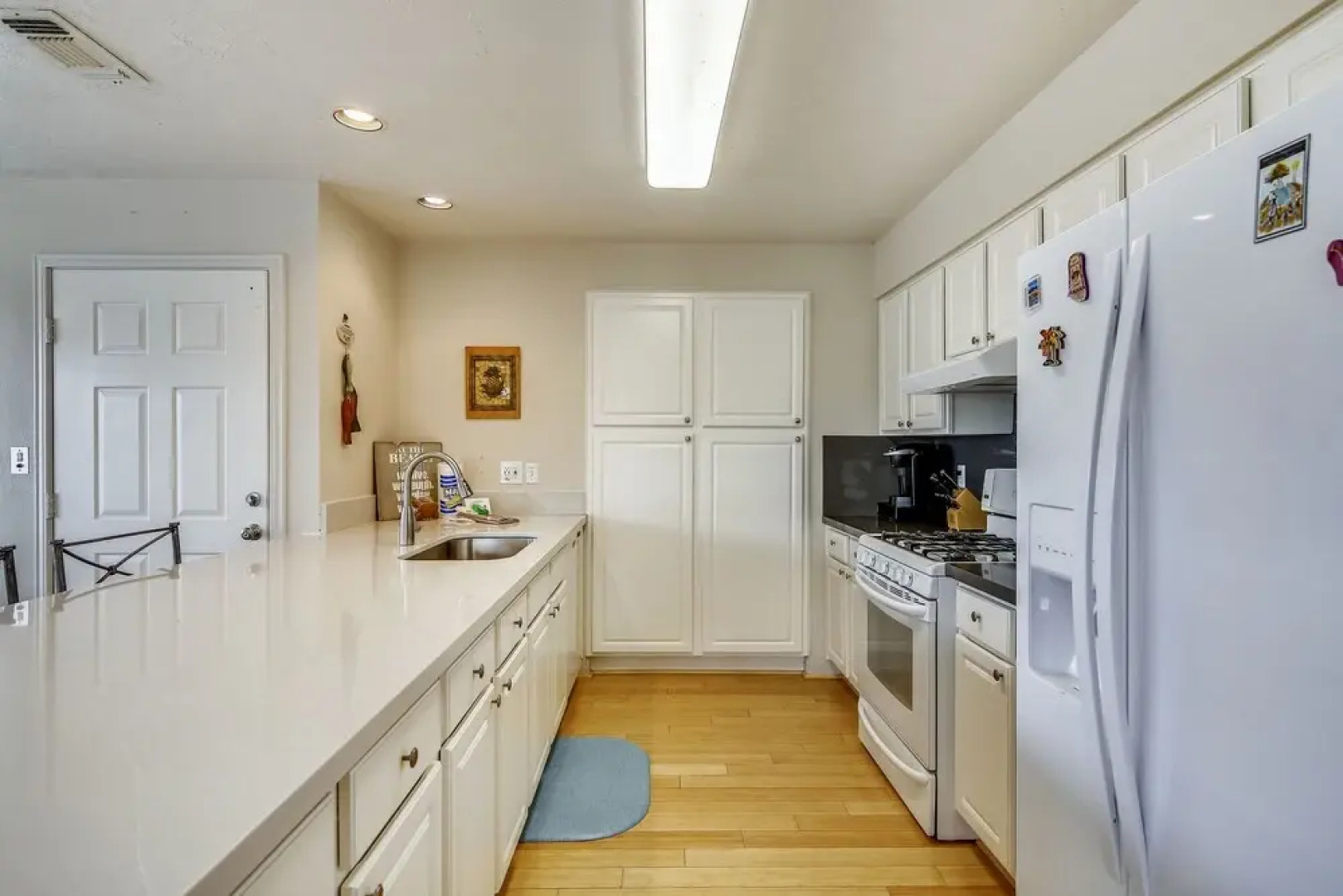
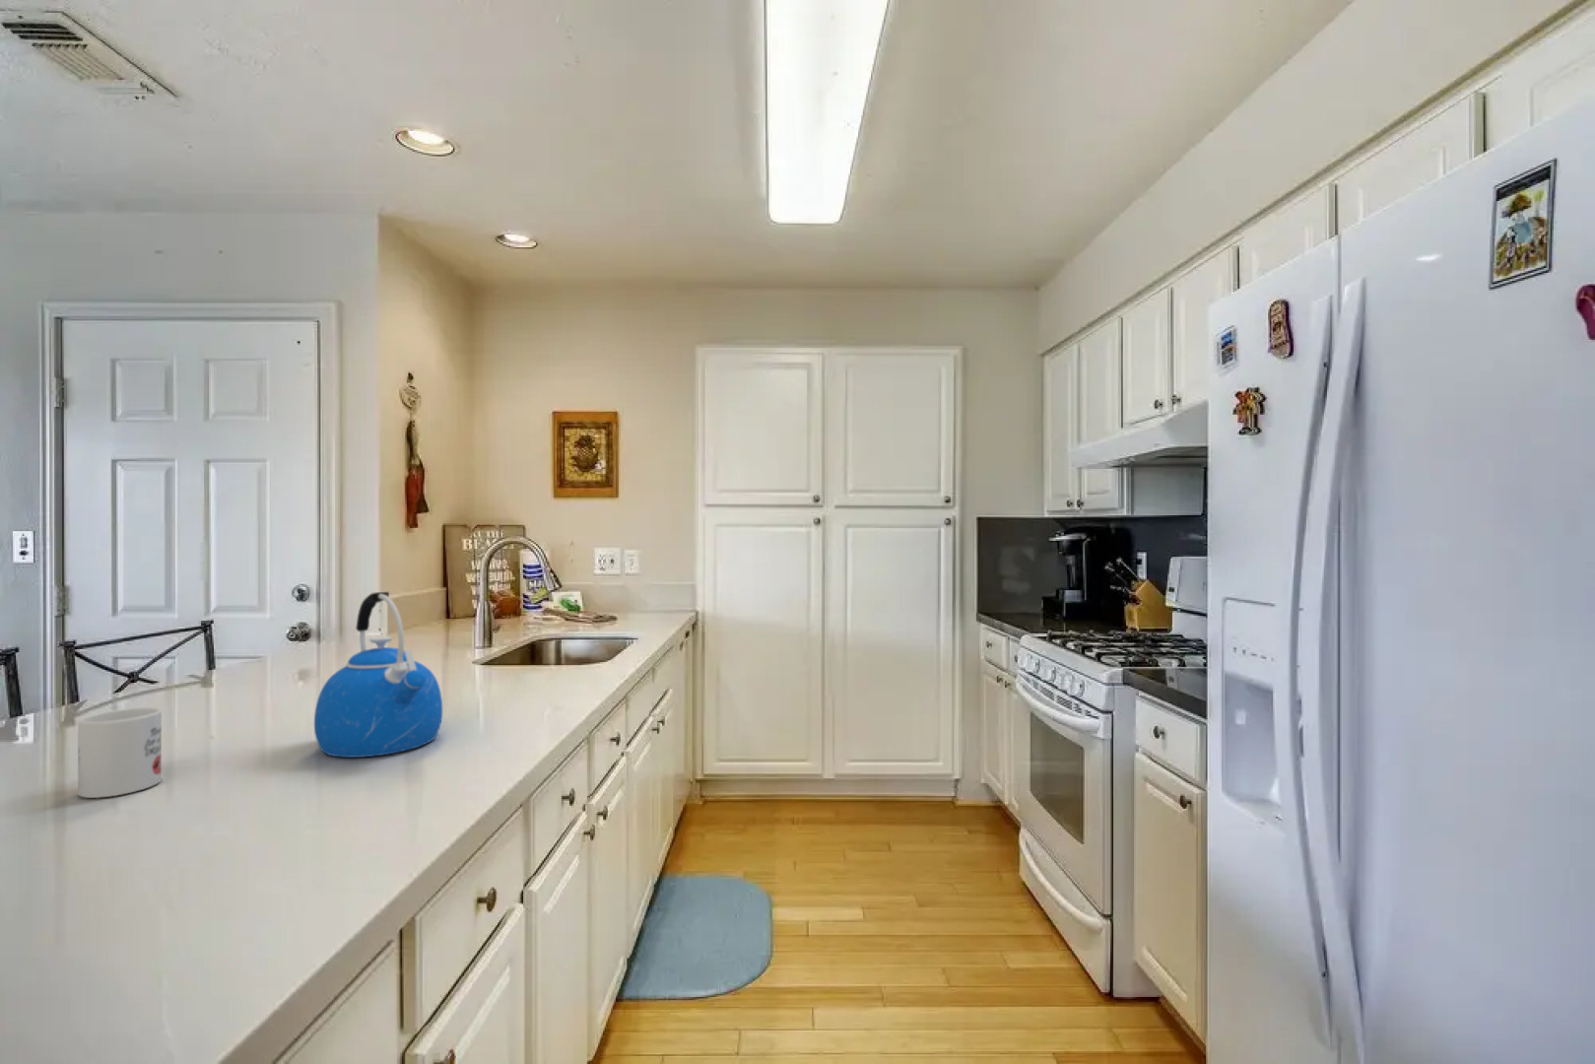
+ kettle (386, 669)
+ mug (126, 747)
